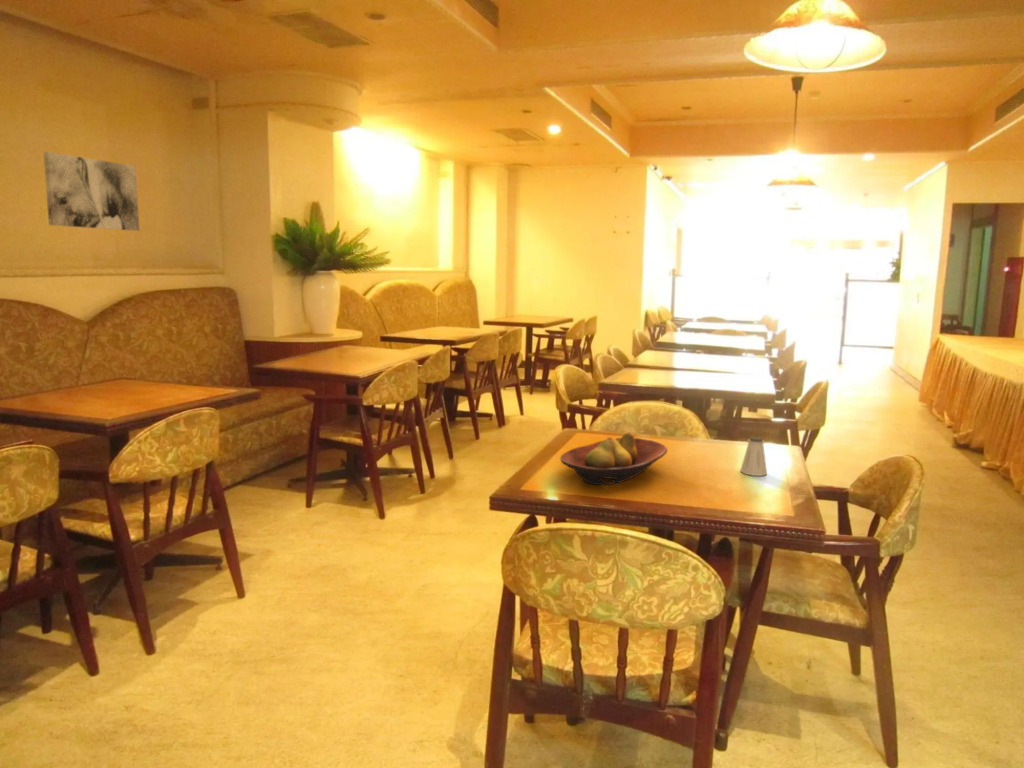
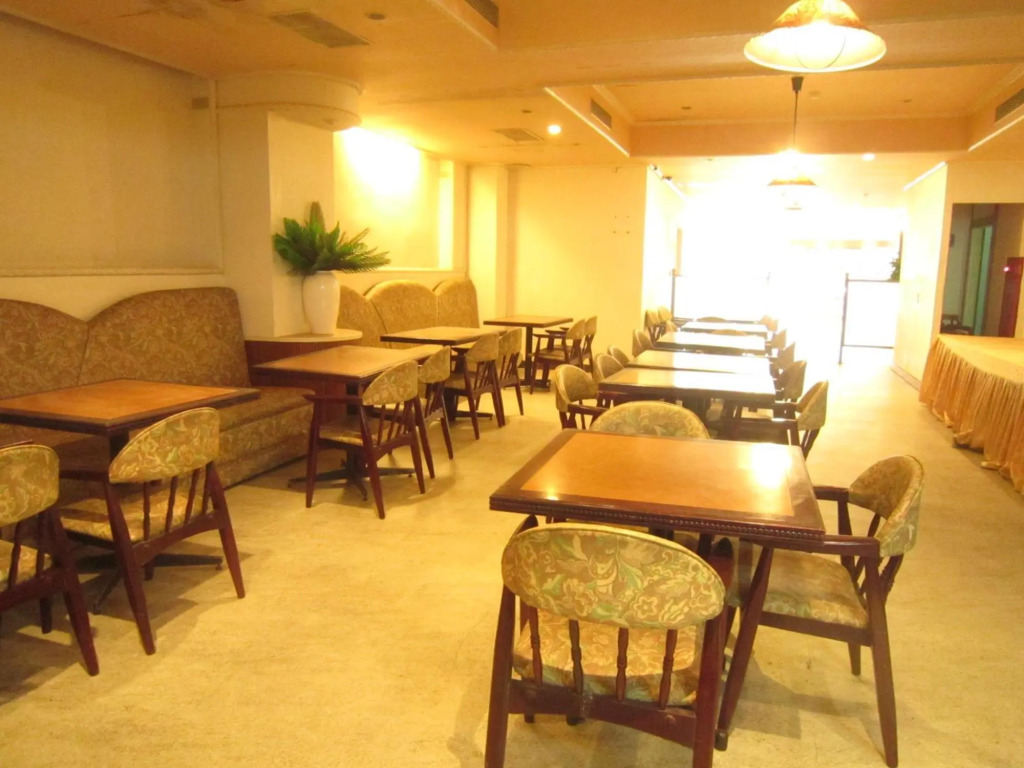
- wall art (94, 194)
- saltshaker (754, 455)
- fruit bowl (615, 454)
